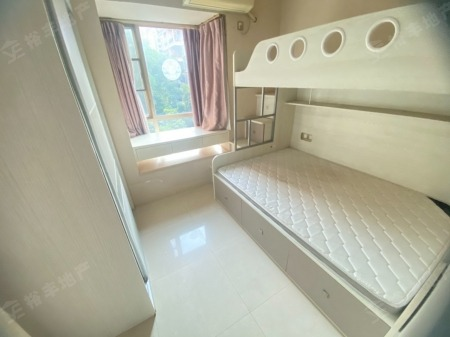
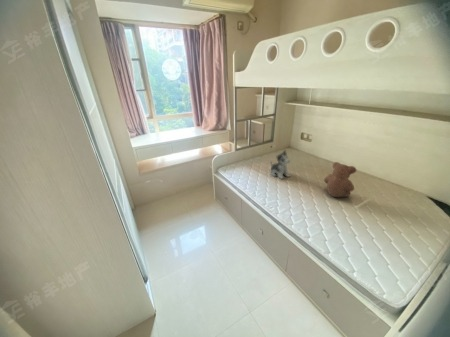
+ plush toy (279, 162)
+ teddy bear (339, 181)
